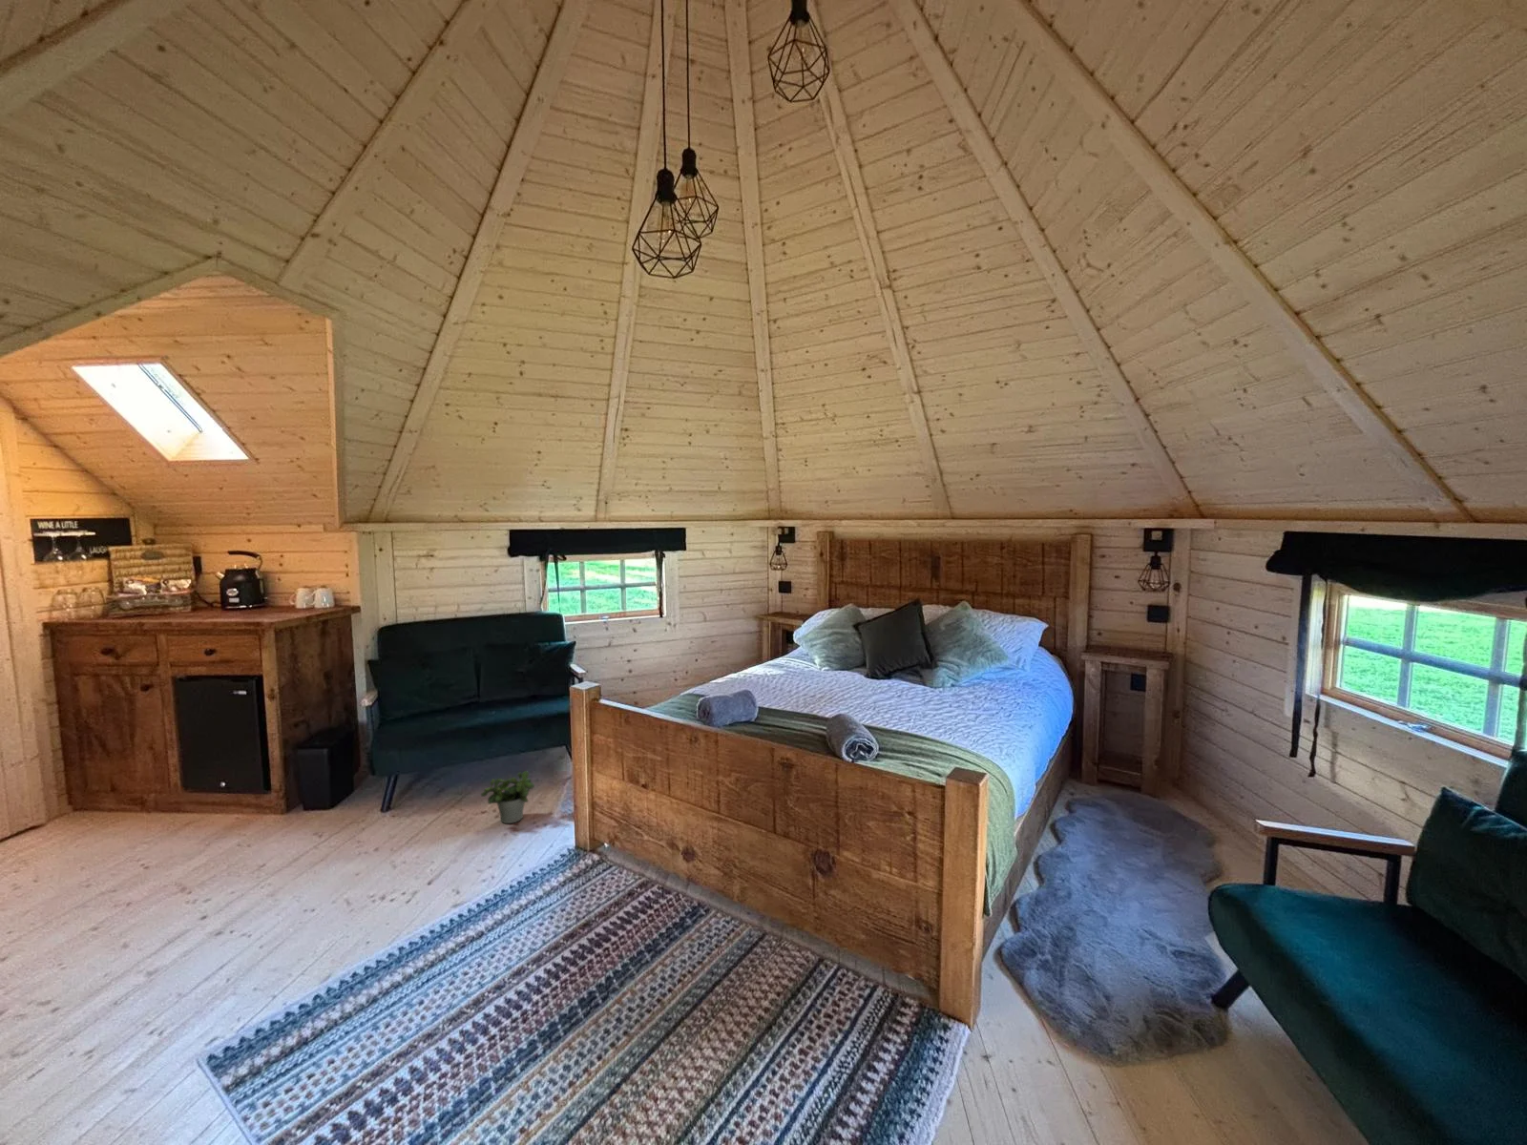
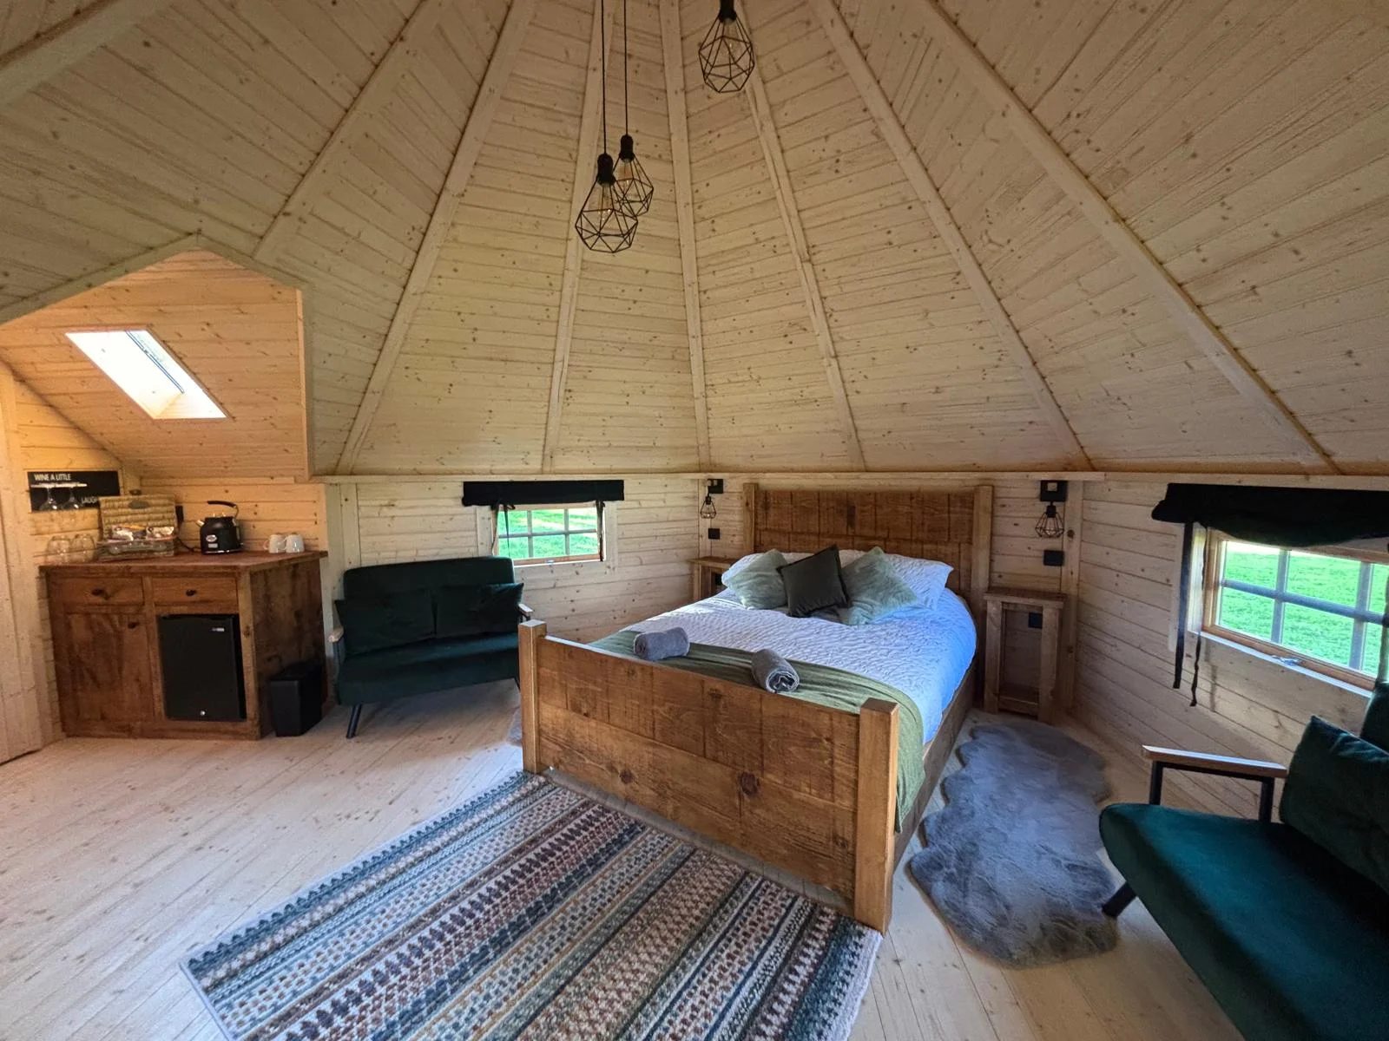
- potted plant (510, 799)
